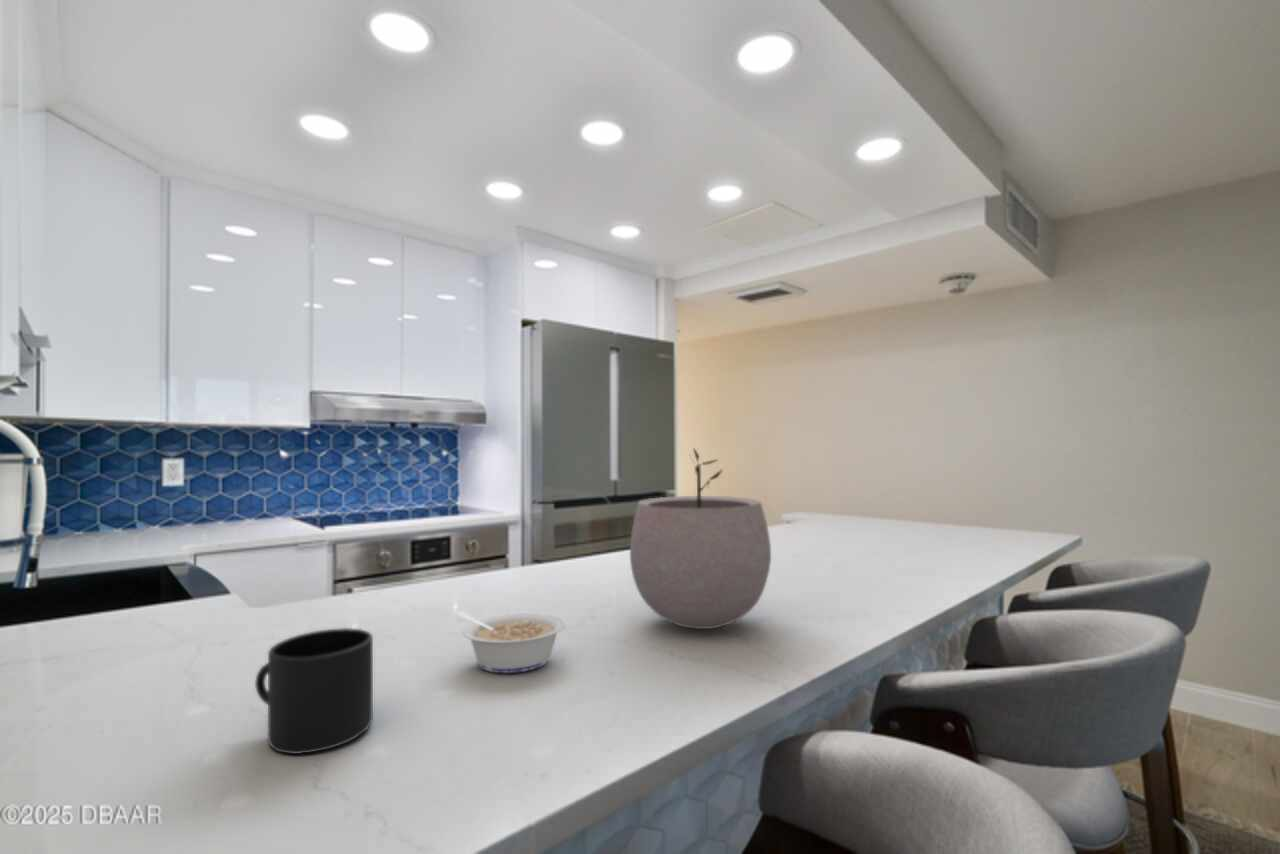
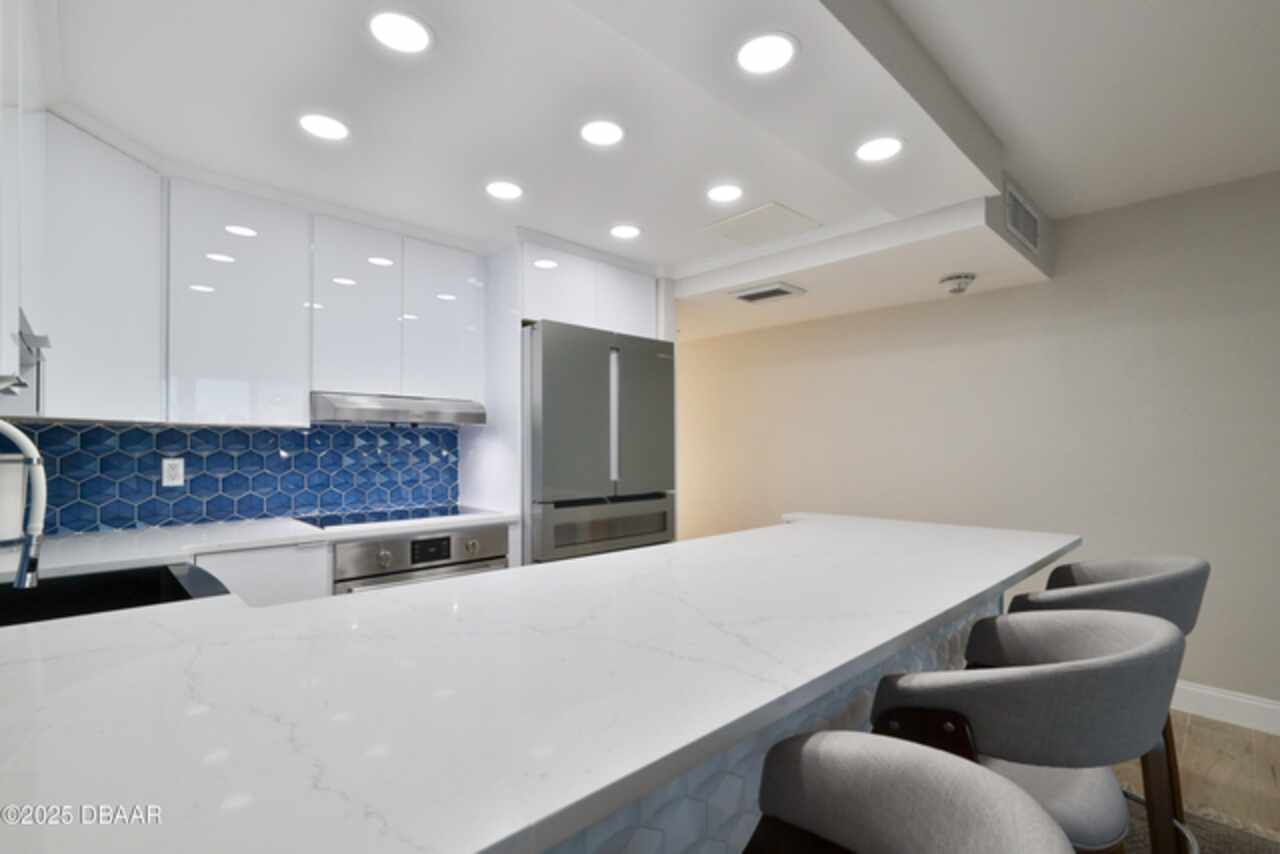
- plant pot (699, 535)
- mug (310, 686)
- legume (510, 640)
